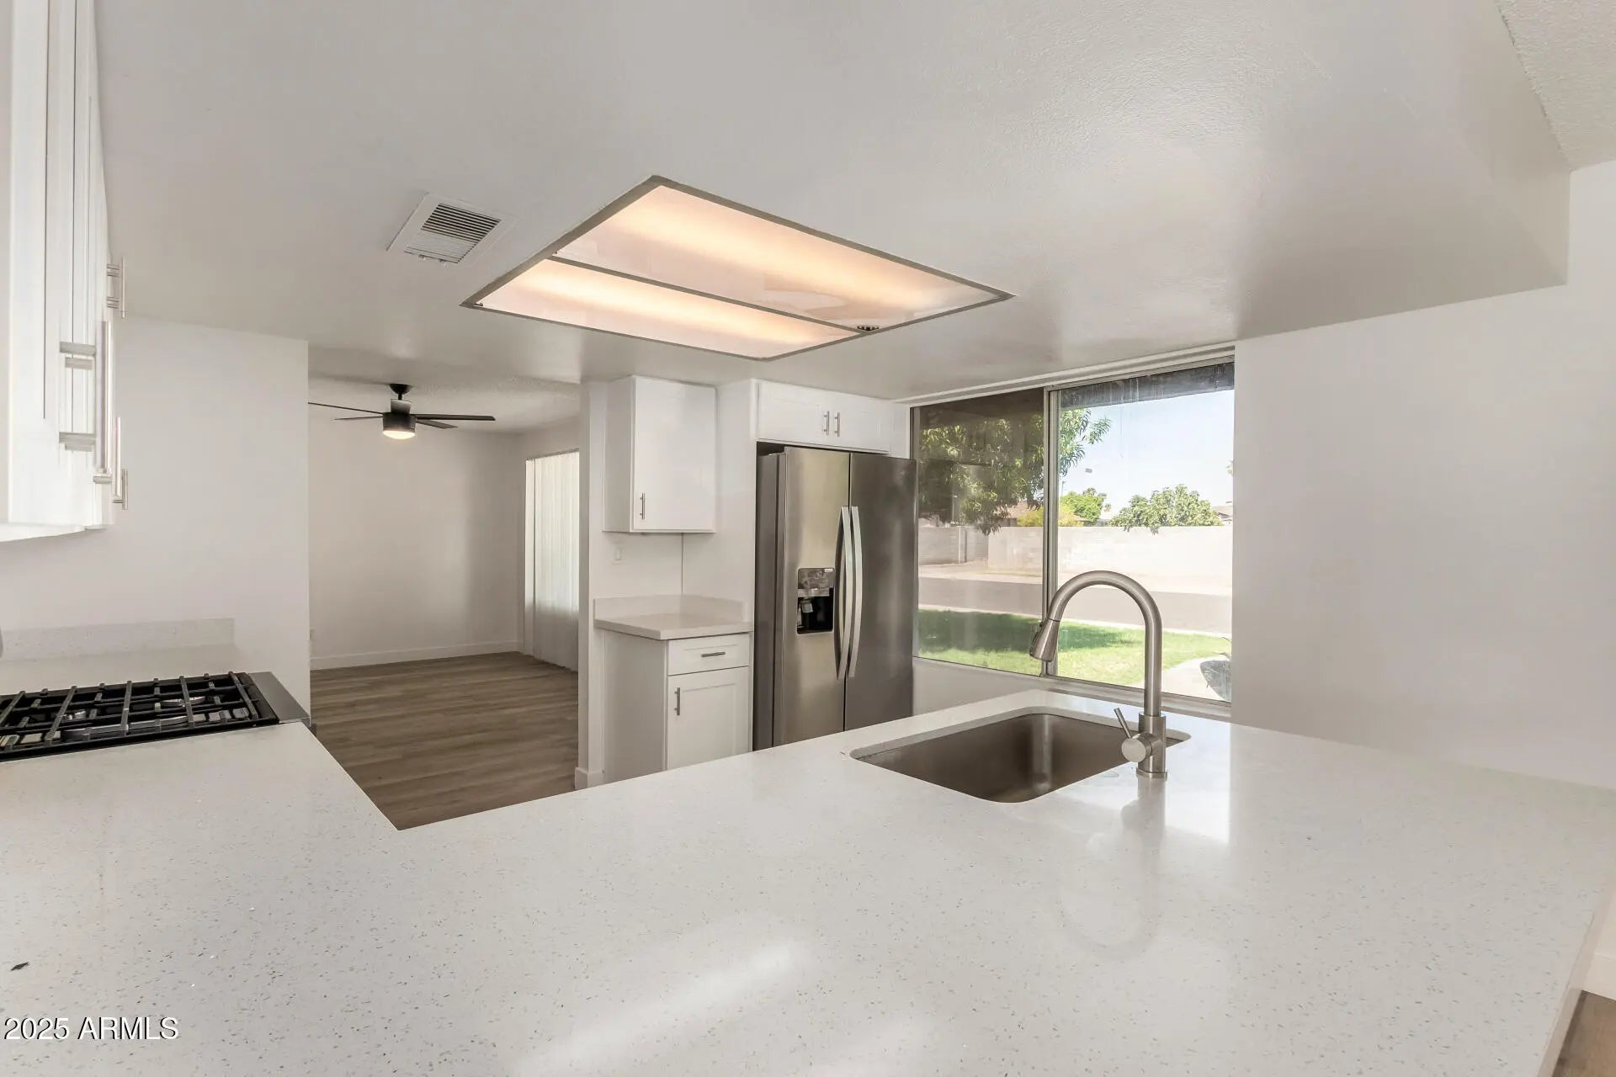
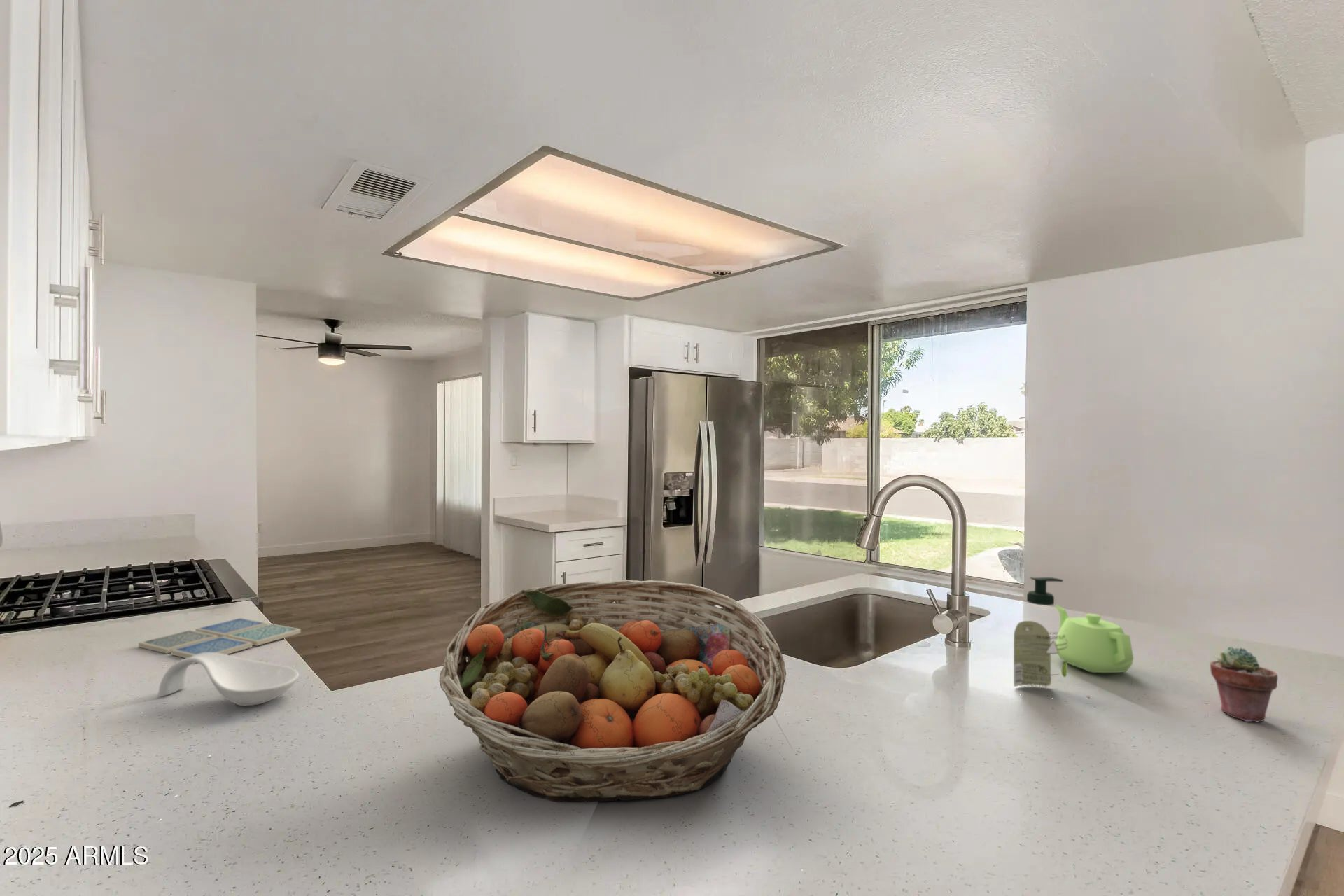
+ soap dispenser (1040, 636)
+ drink coaster (223, 637)
+ spoon rest (227, 677)
+ teapot (1091, 639)
+ fruit basket (615, 676)
+ potted succulent (1242, 681)
